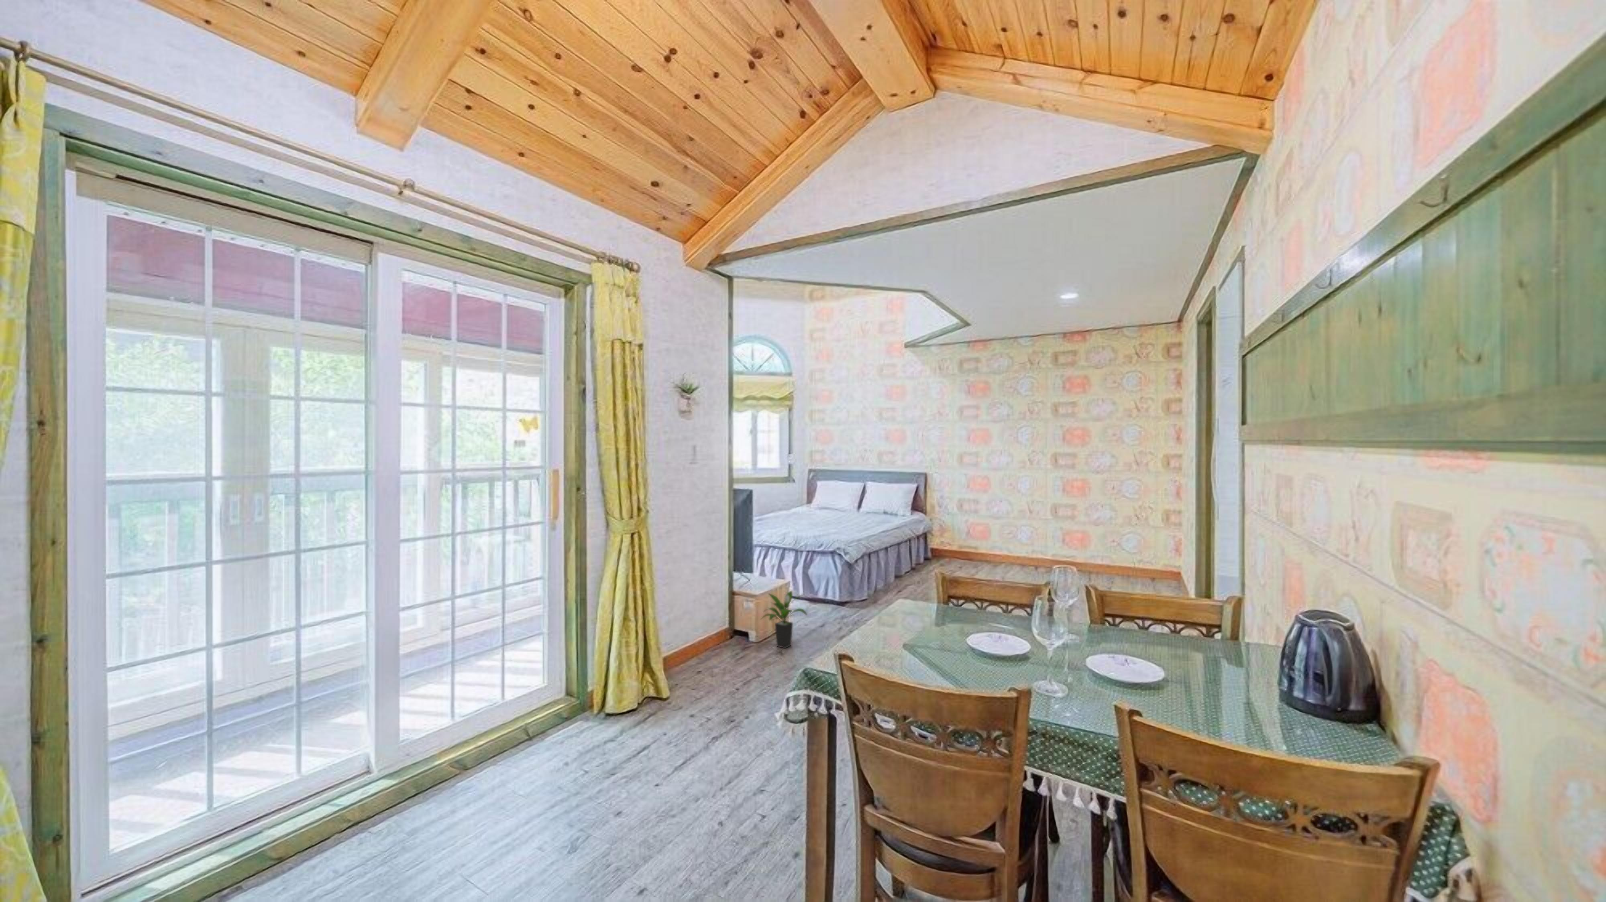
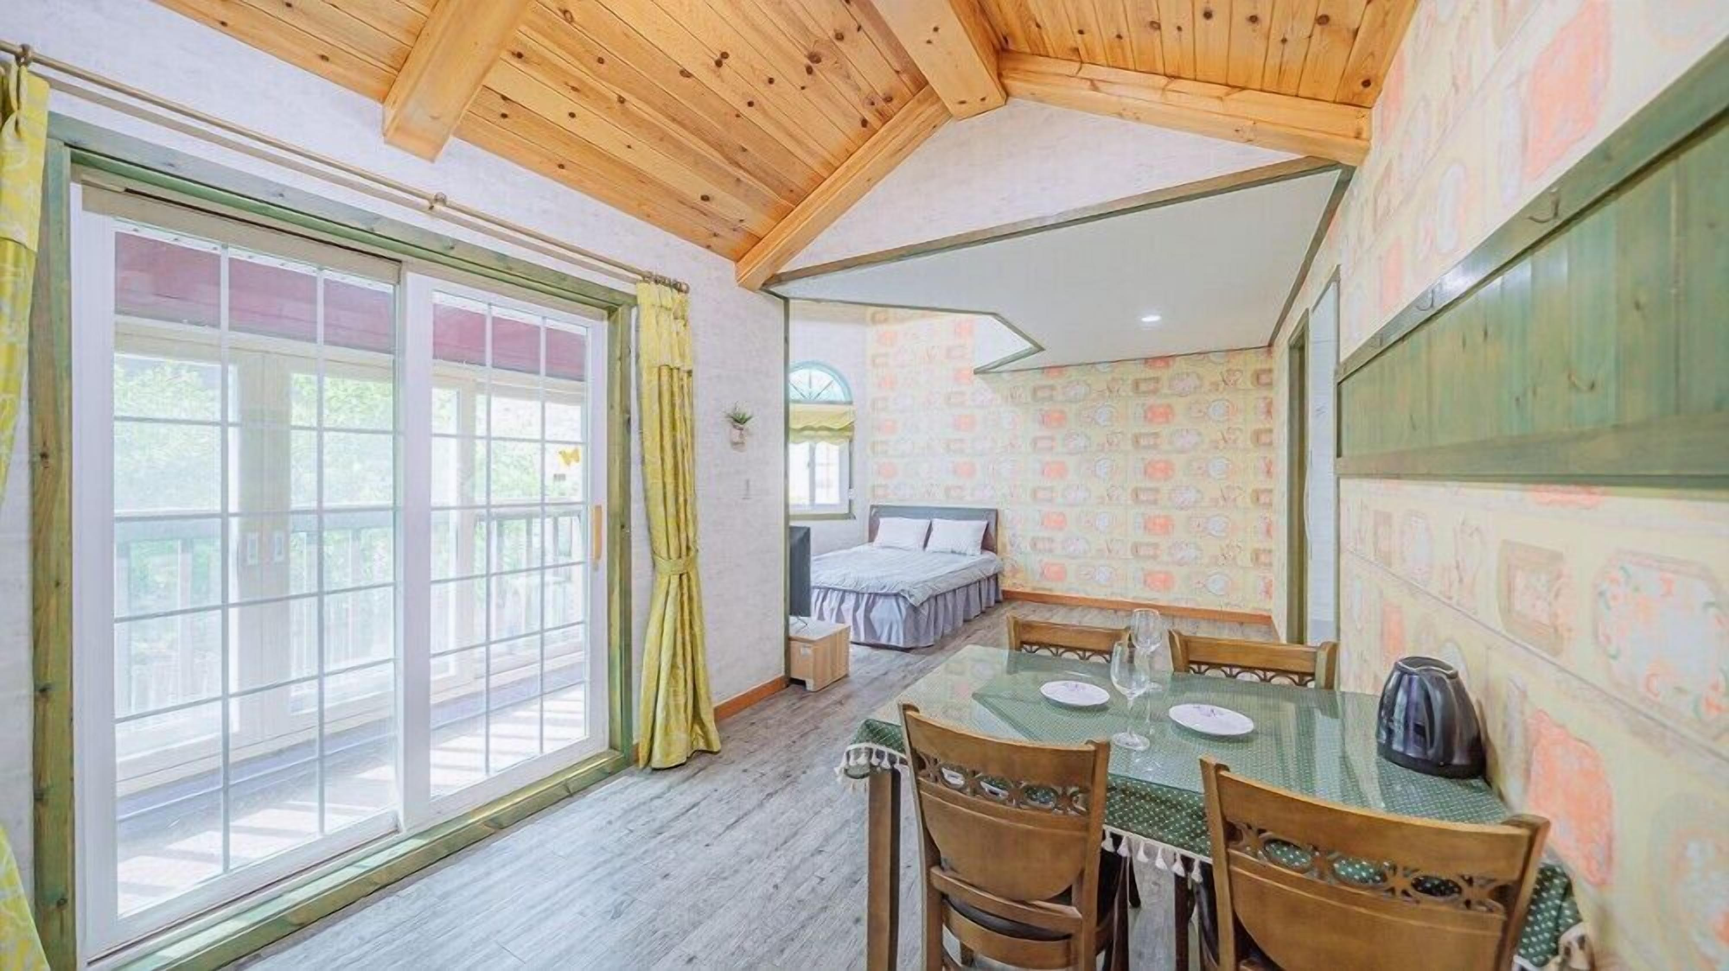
- potted plant (783, 620)
